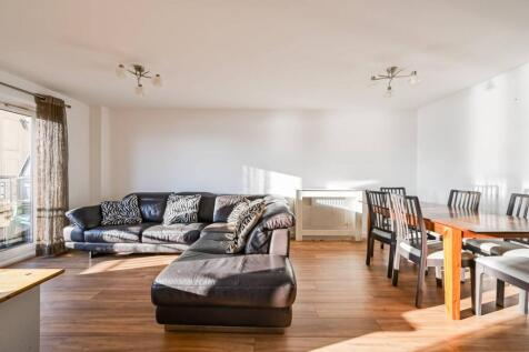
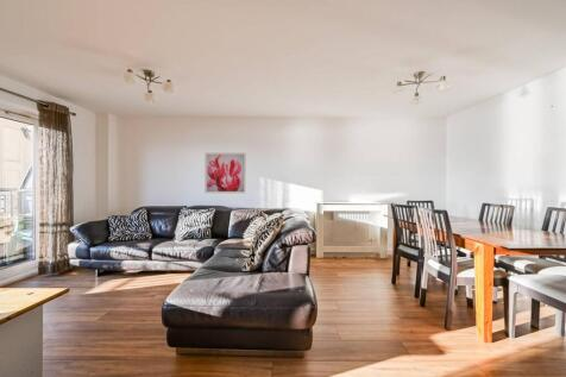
+ wall art (225, 172)
